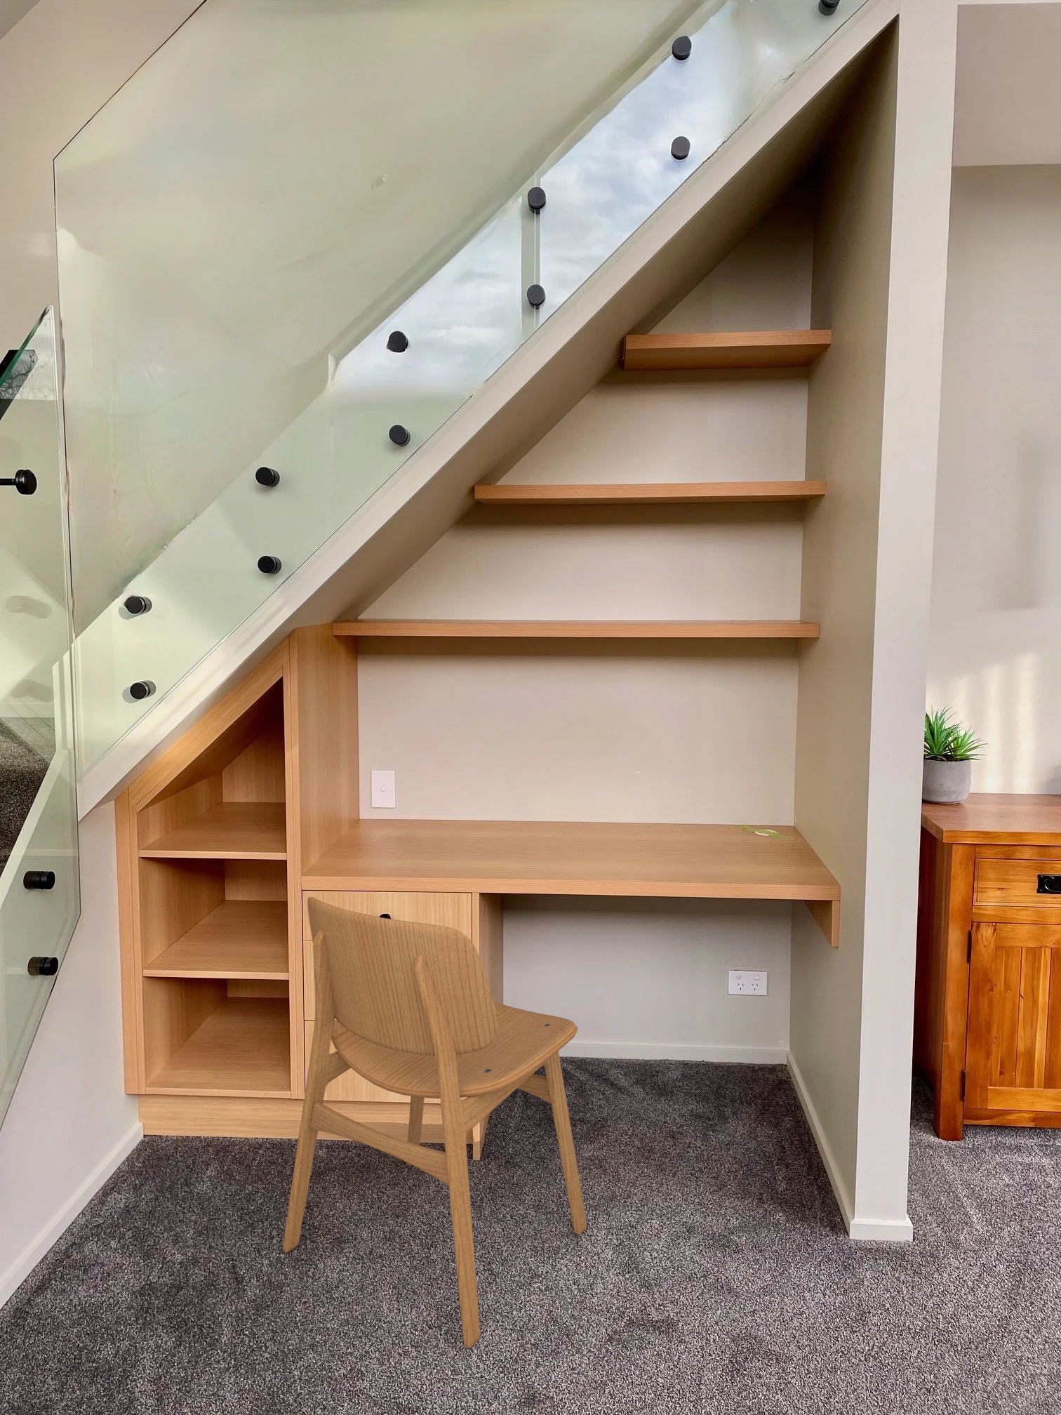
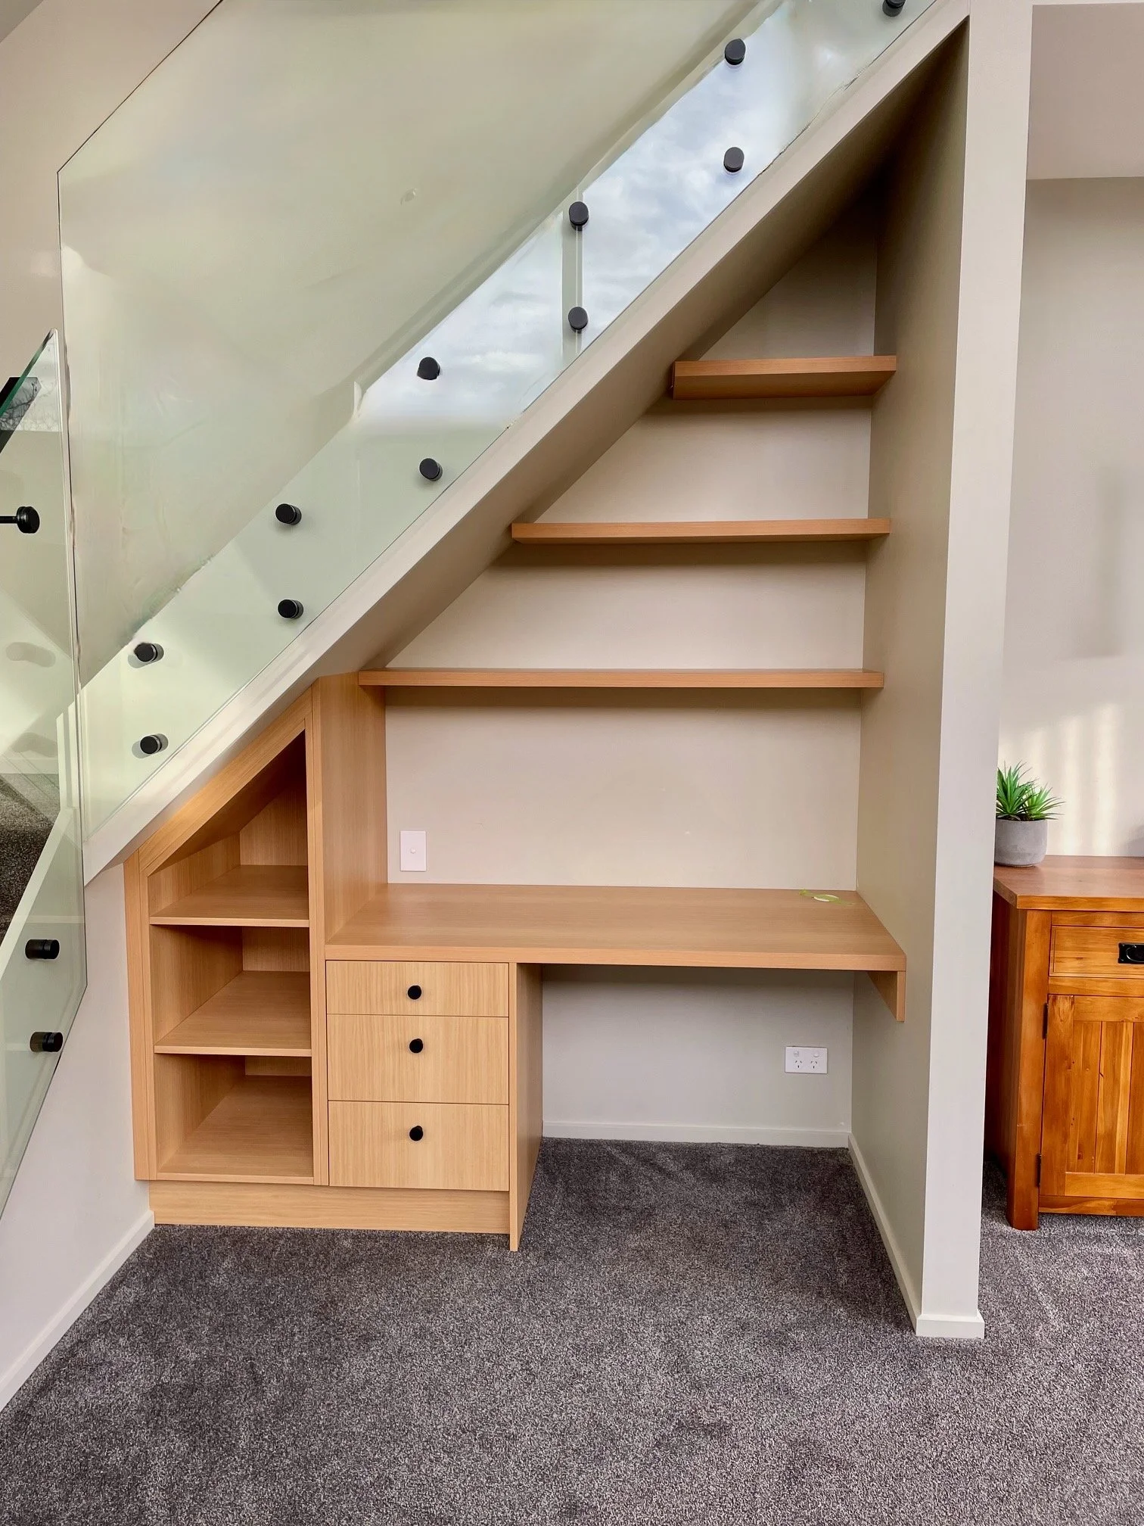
- dining chair (438, 1065)
